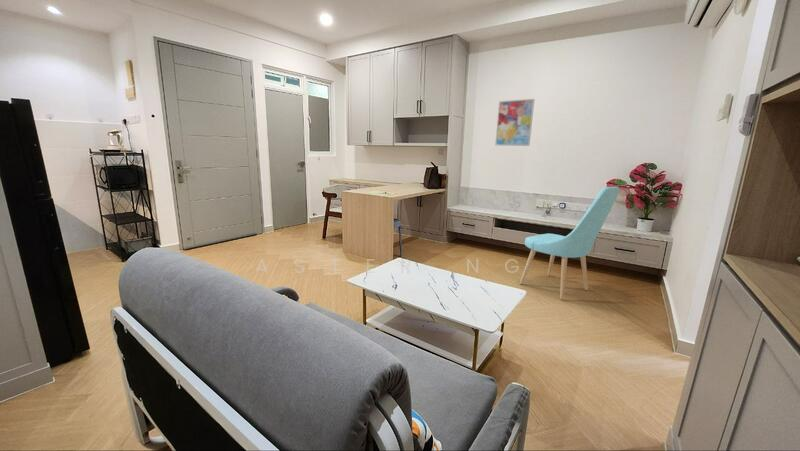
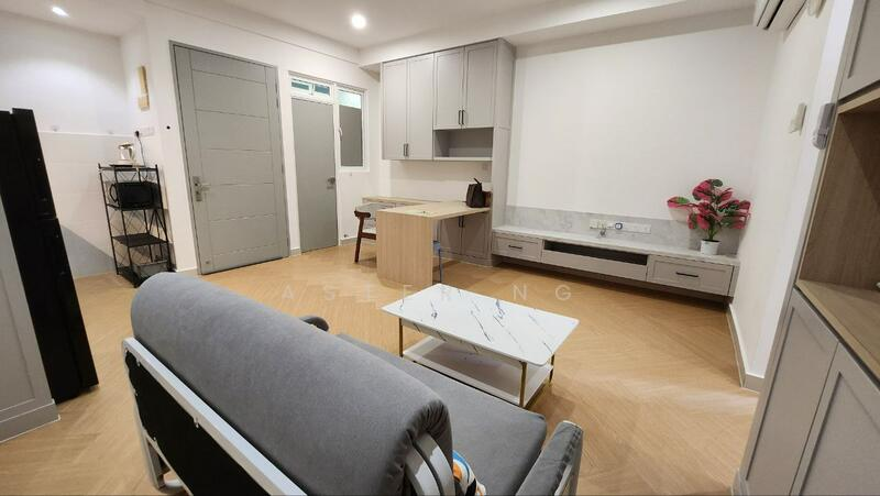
- chair (567, 238)
- wall art (514, 123)
